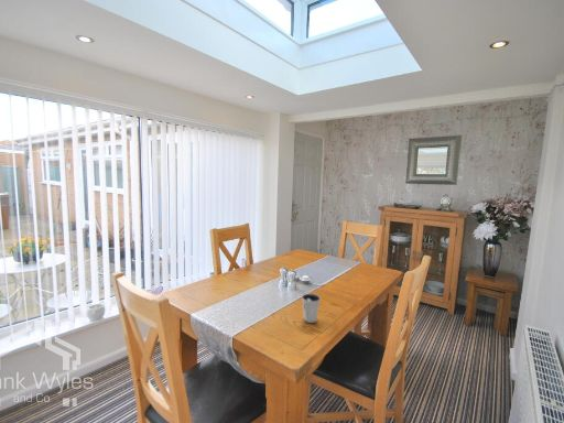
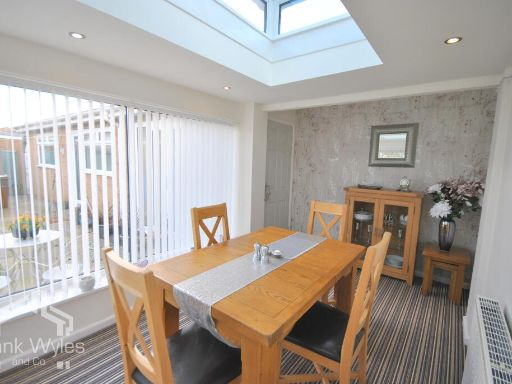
- dixie cup (311, 308)
